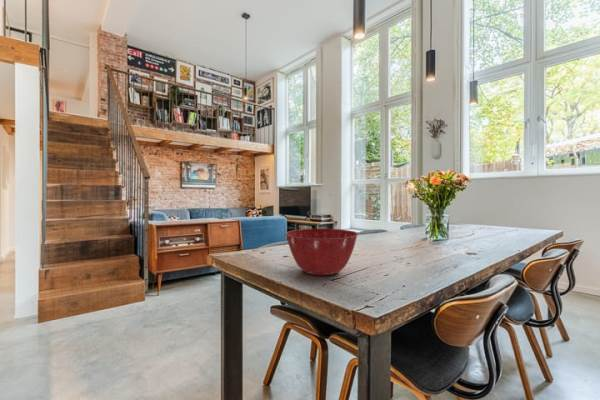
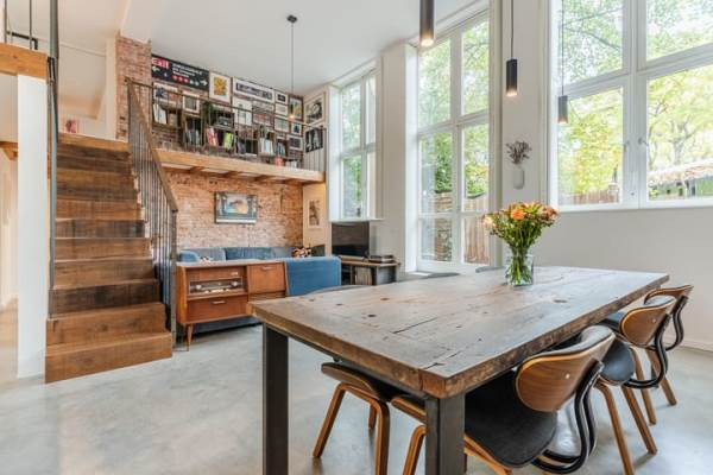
- mixing bowl (321, 251)
